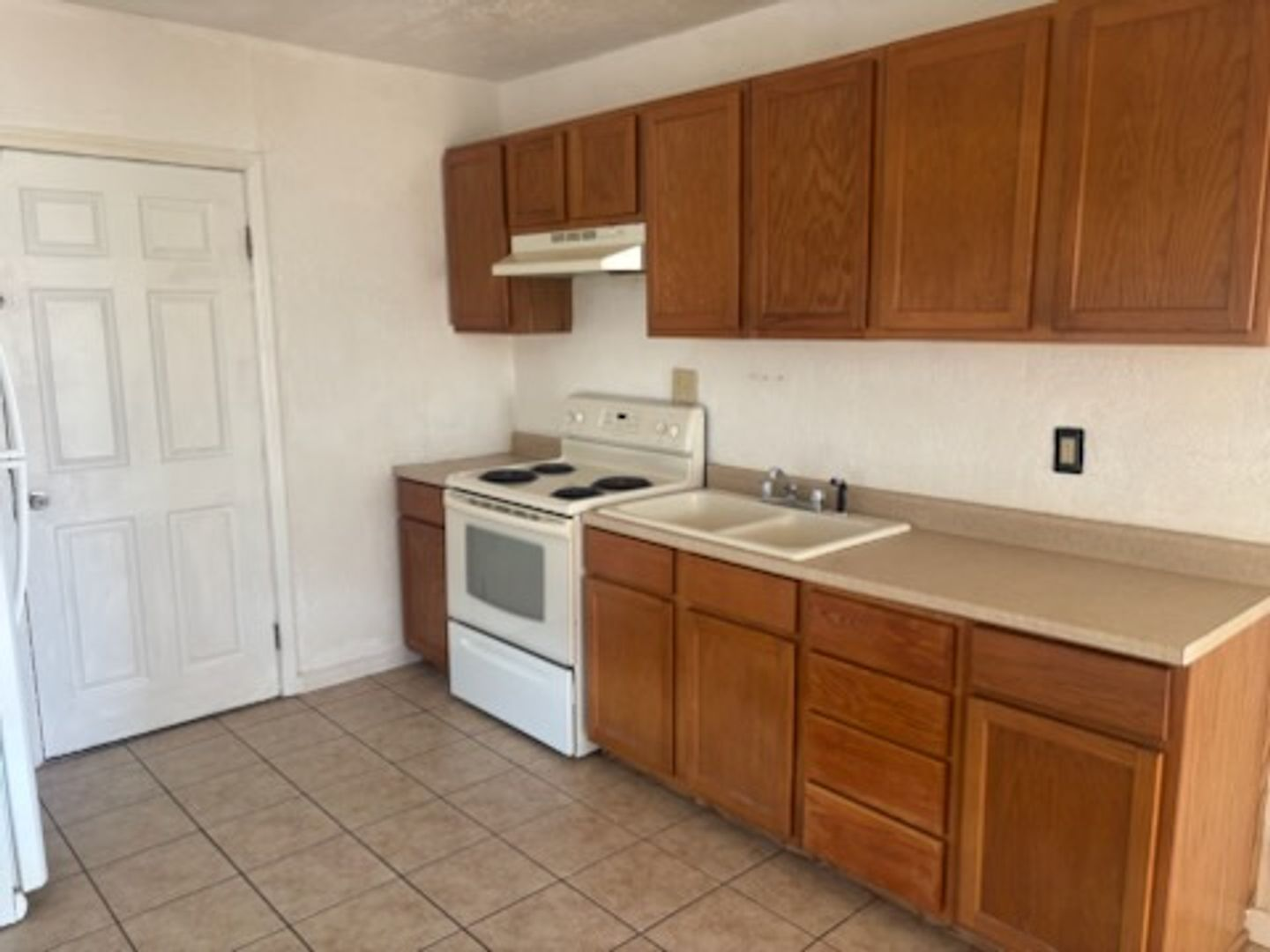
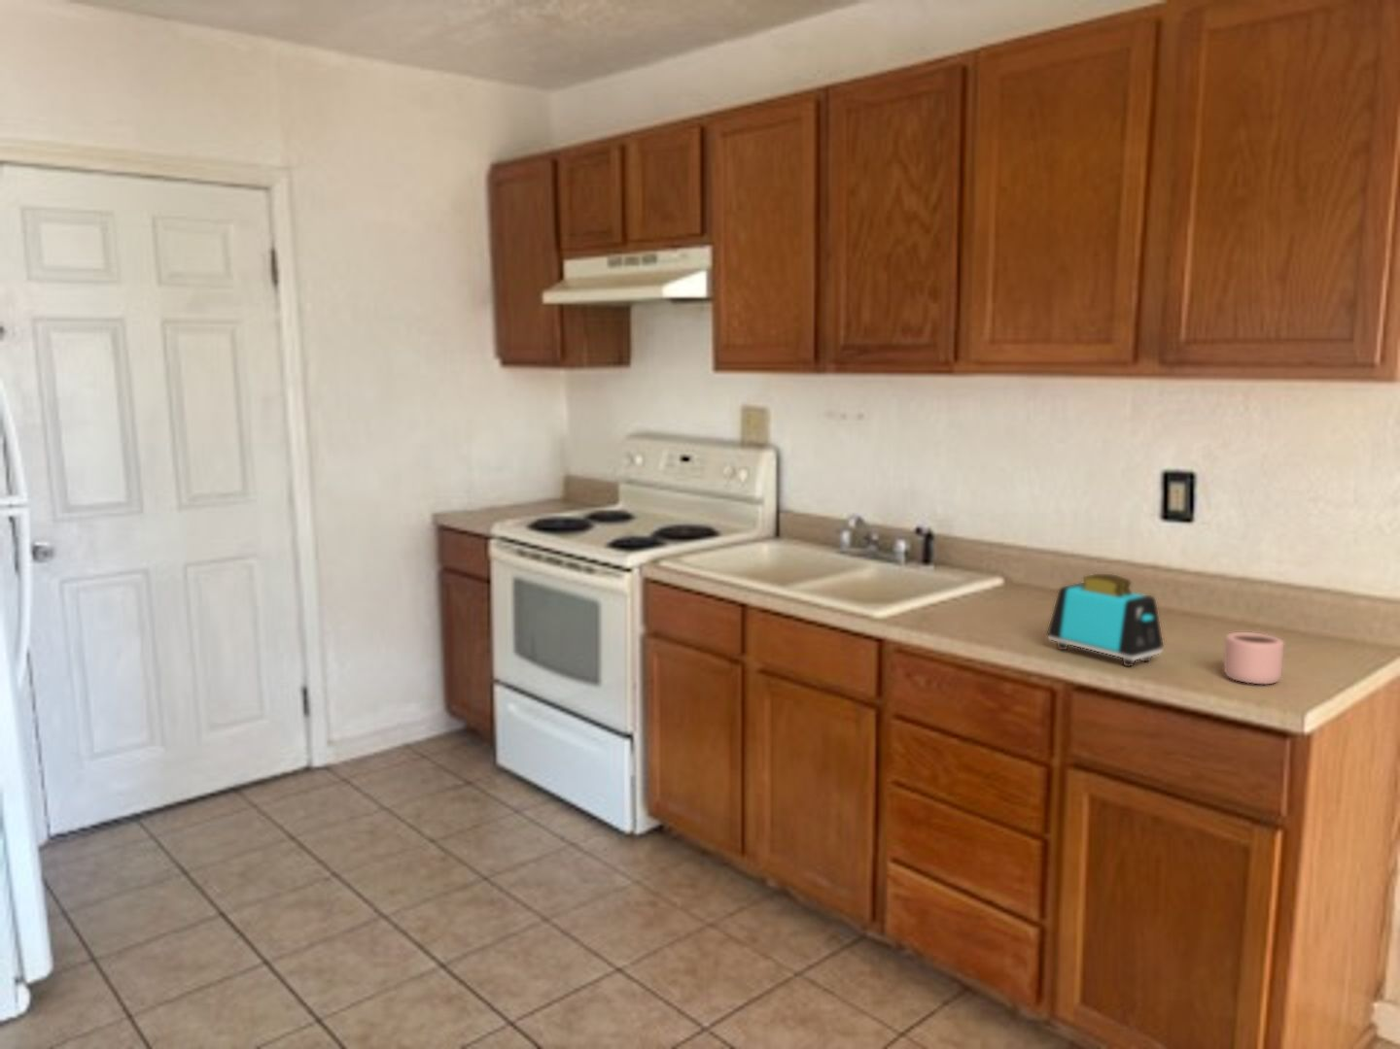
+ toaster (1105, 615)
+ mug (1248, 656)
